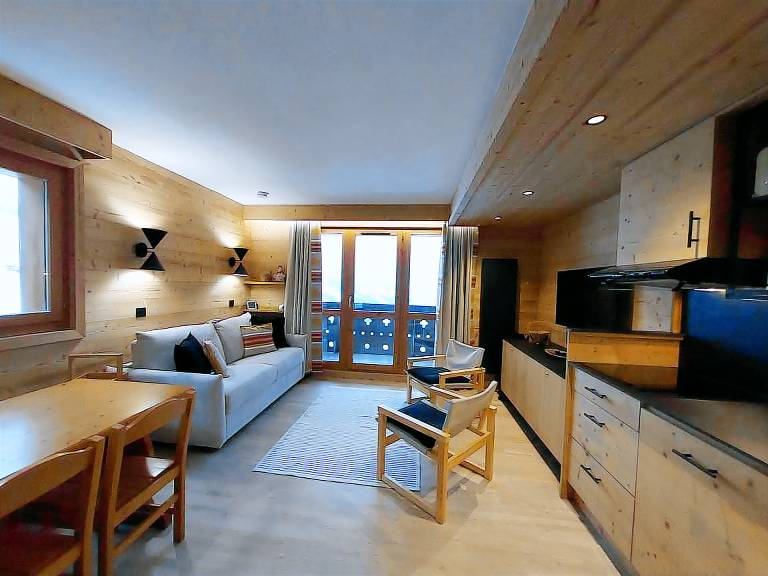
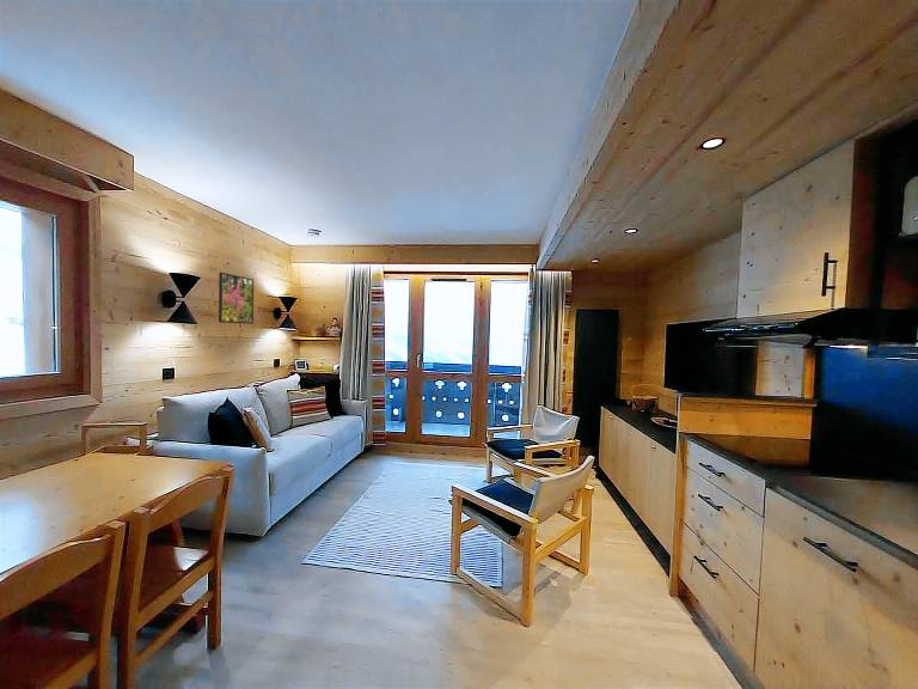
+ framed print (237, 299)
